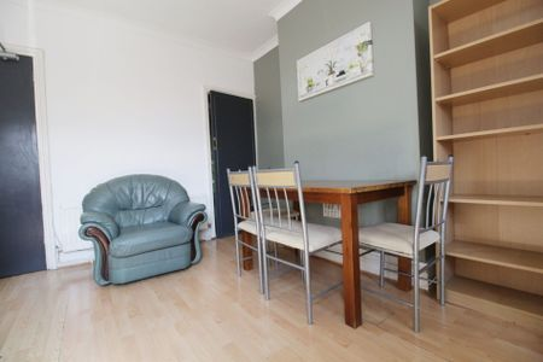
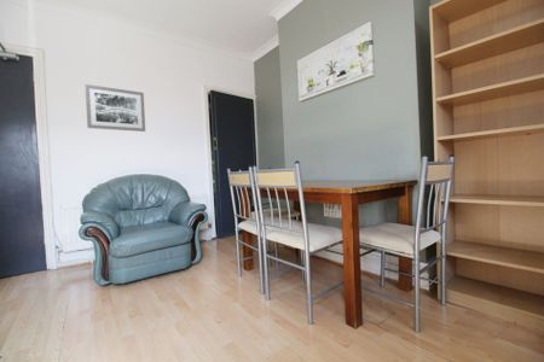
+ wall art (116, 109)
